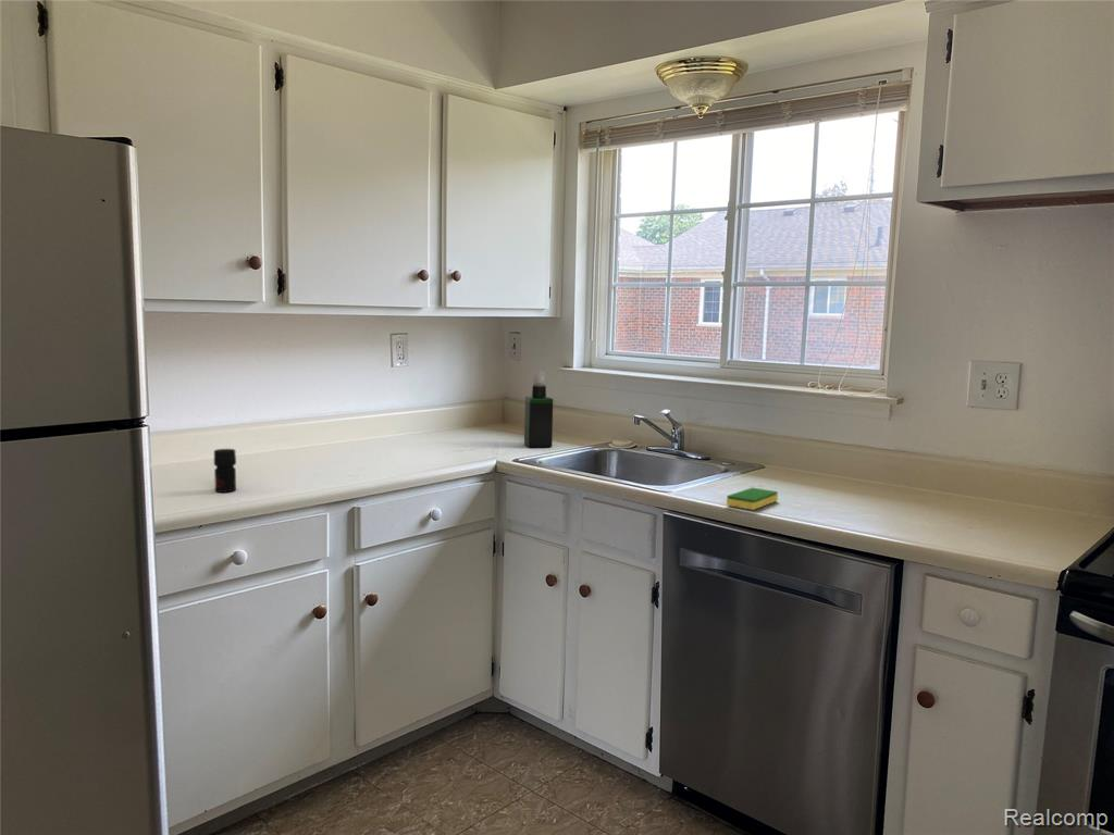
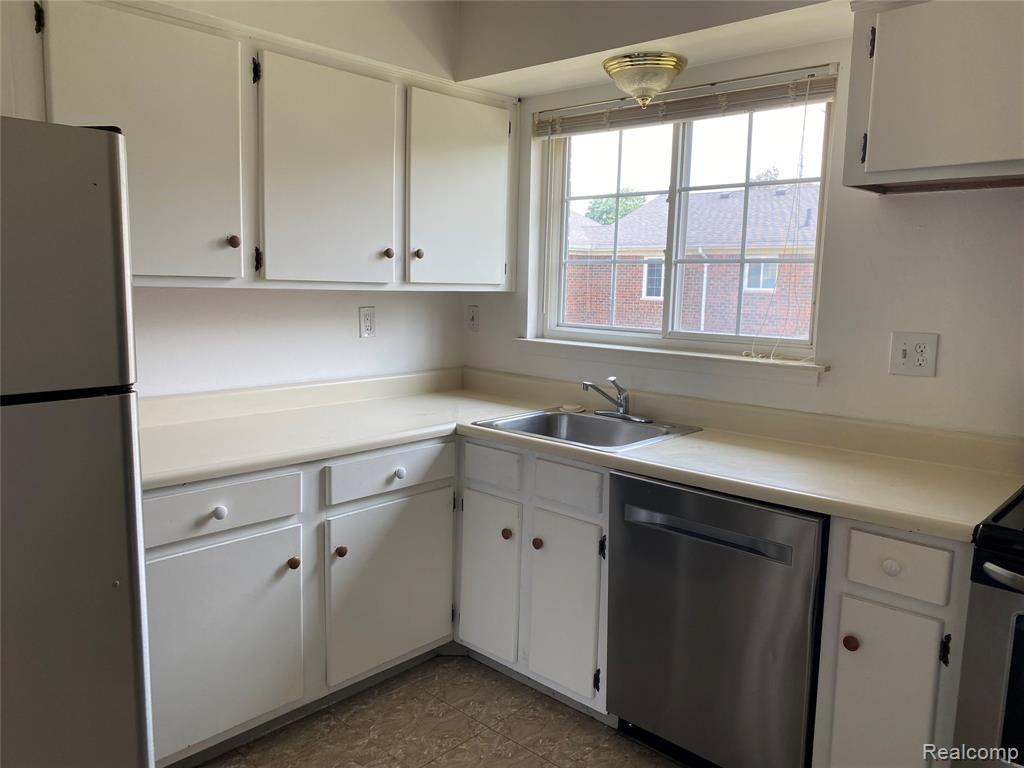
- jar (225, 470)
- dish sponge (752, 498)
- spray bottle (539, 408)
